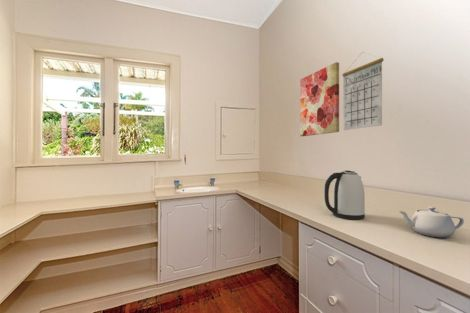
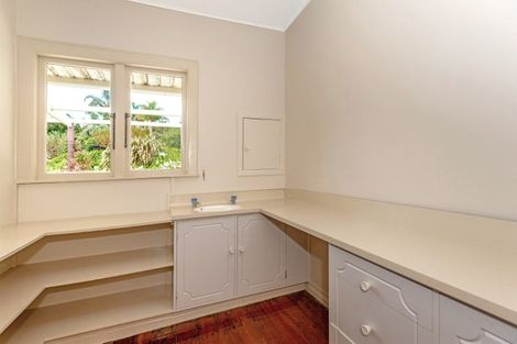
- teapot (430, 220)
- kettle (343, 193)
- calendar (361, 89)
- wall art (317, 103)
